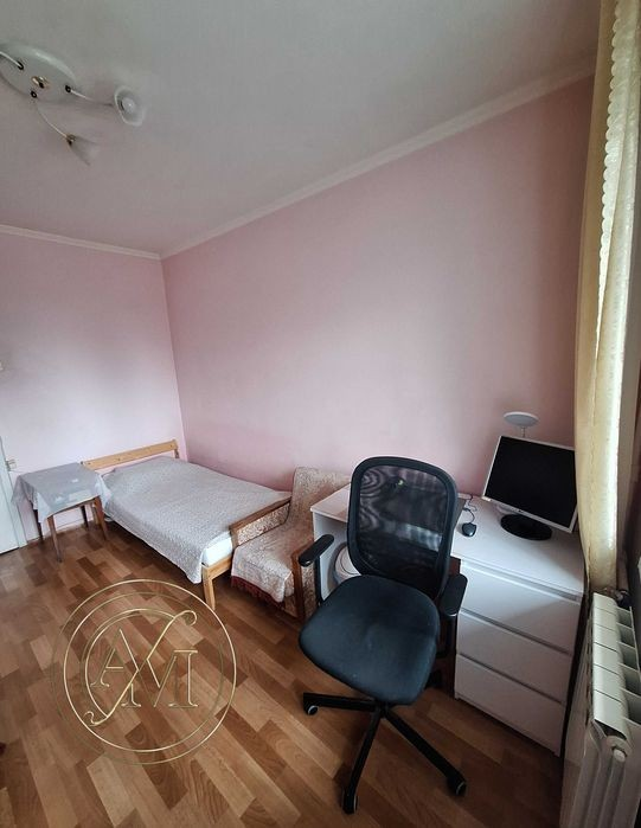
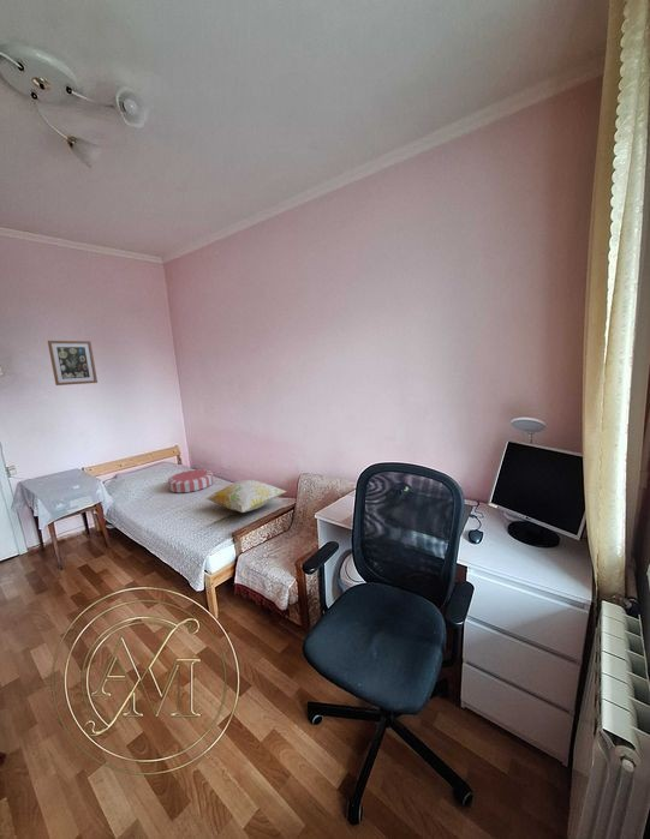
+ cushion (191, 480)
+ decorative pillow (246, 495)
+ wall art (73, 362)
